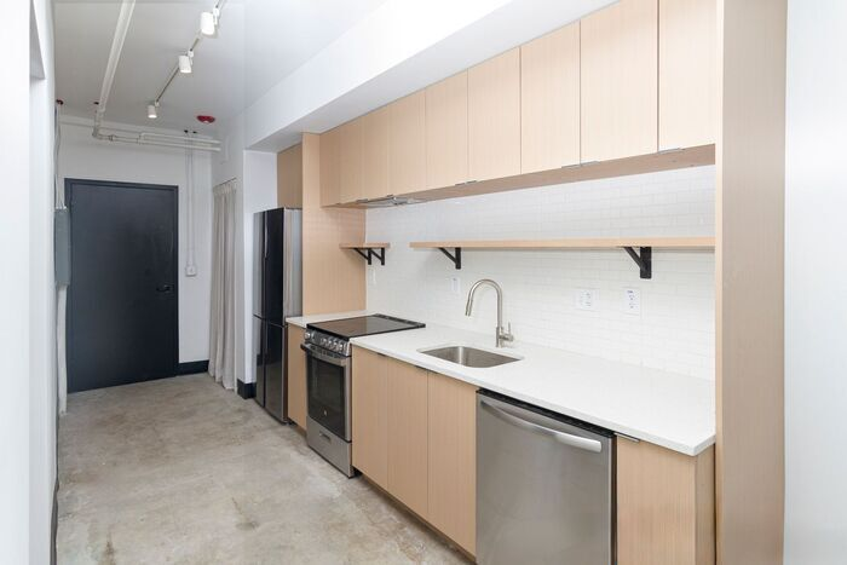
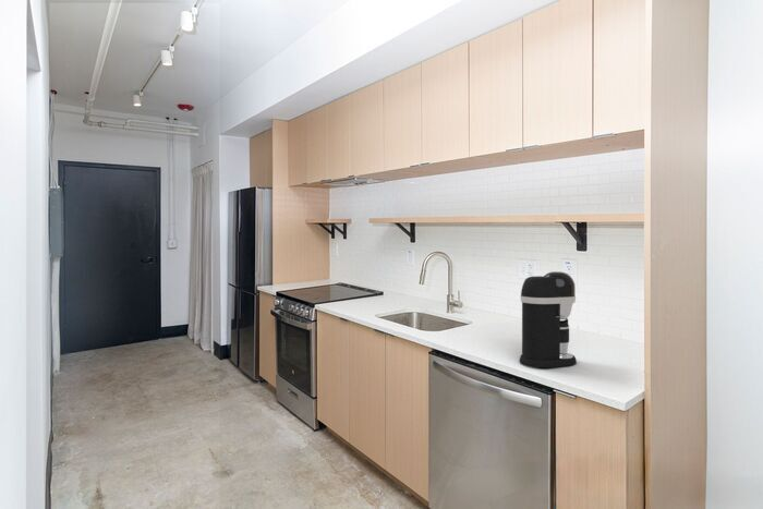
+ coffee maker (547, 316)
